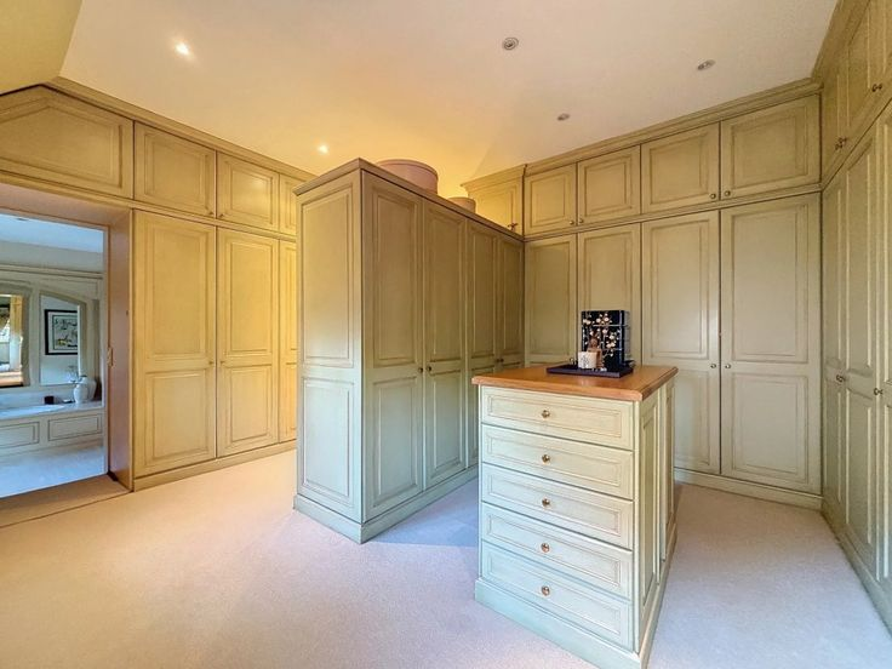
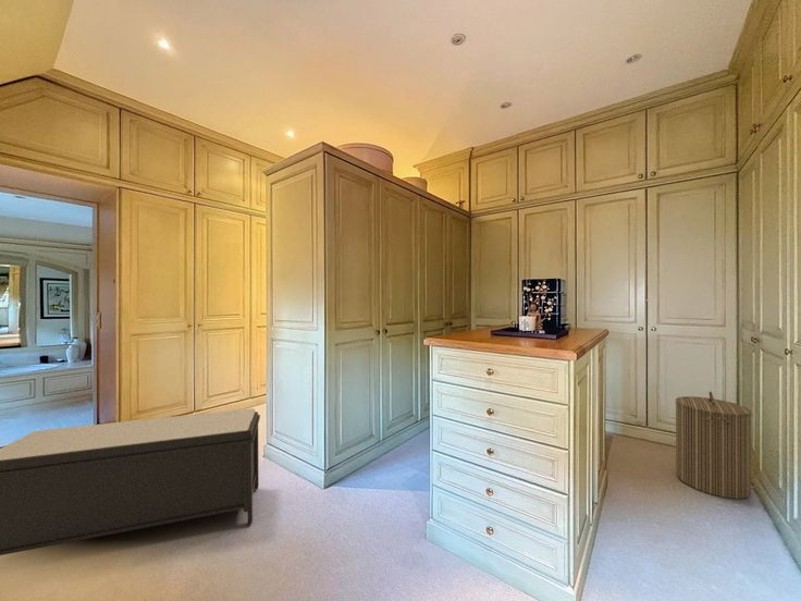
+ laundry hamper (711, 437)
+ bench (140, 477)
